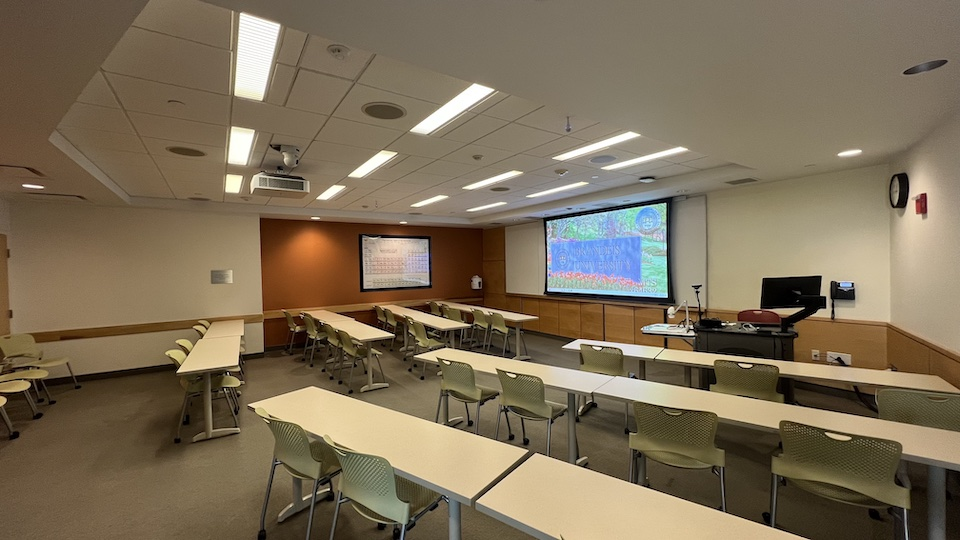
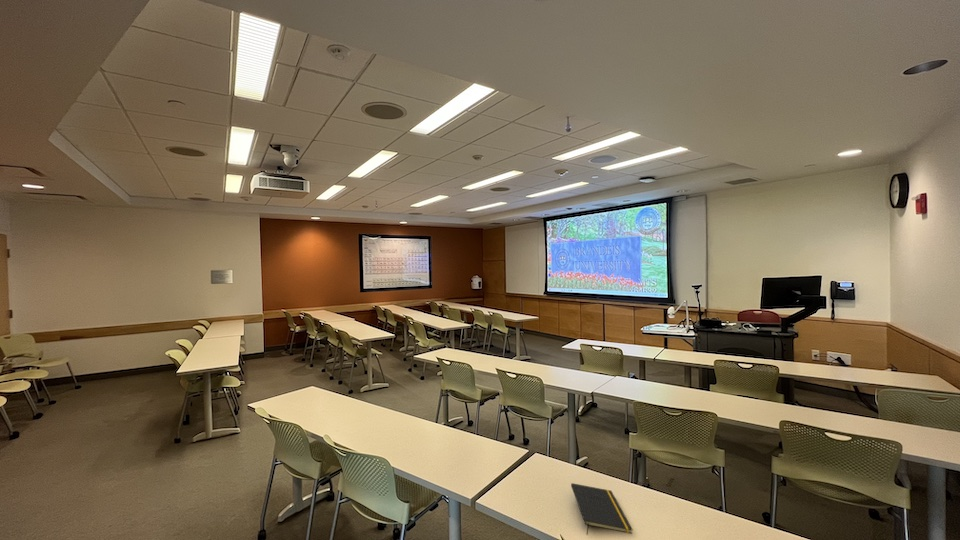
+ notepad (599, 506)
